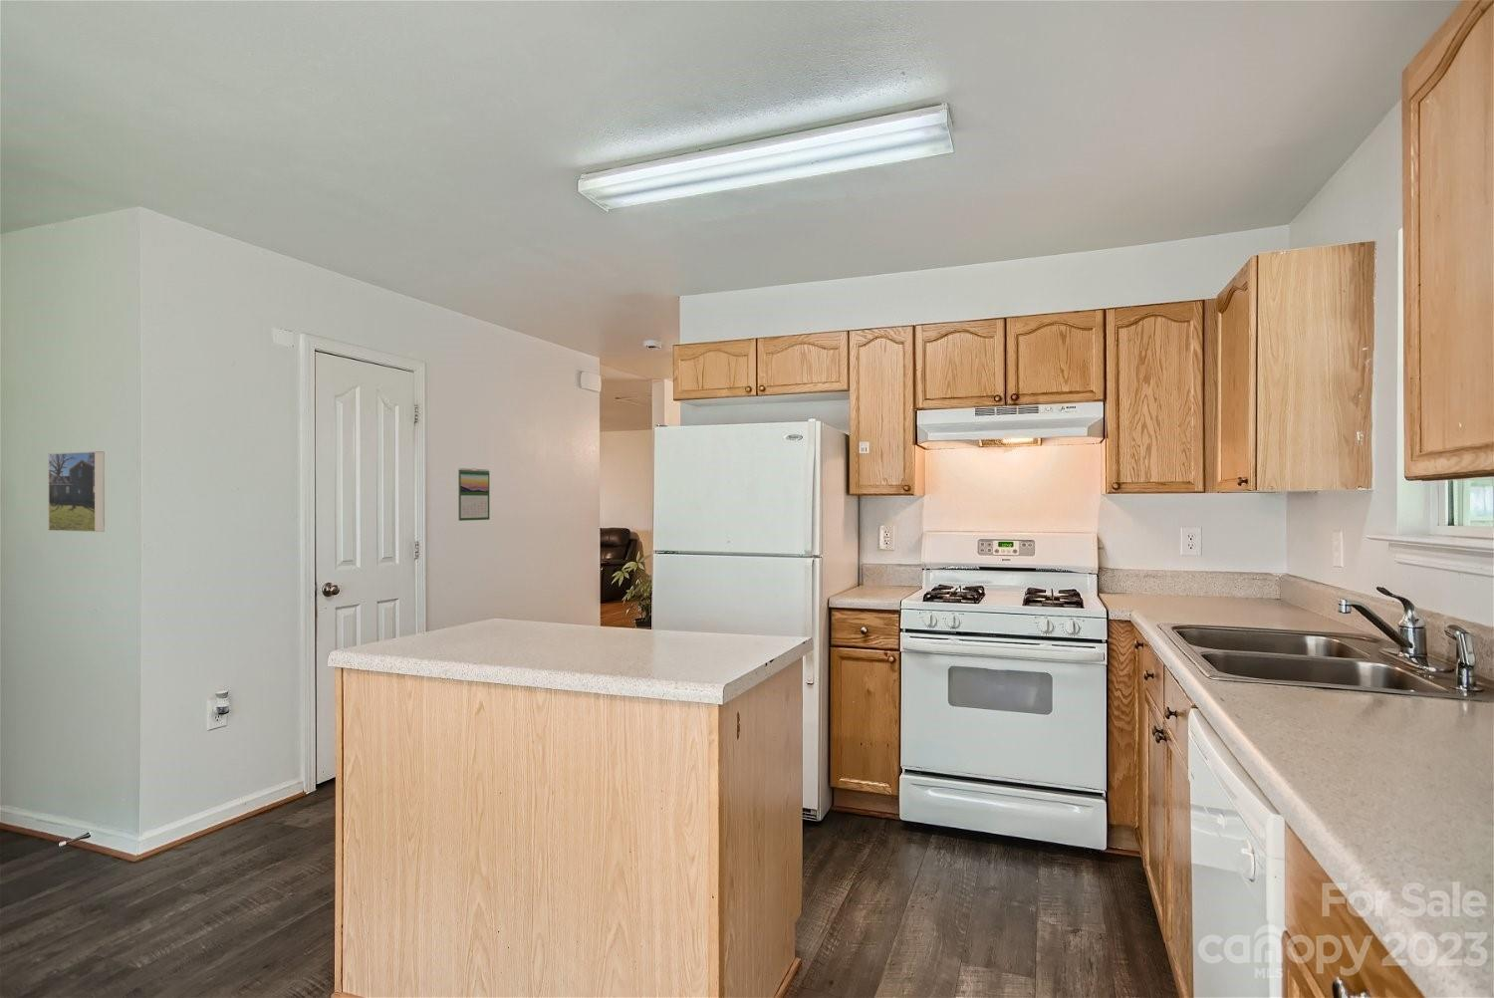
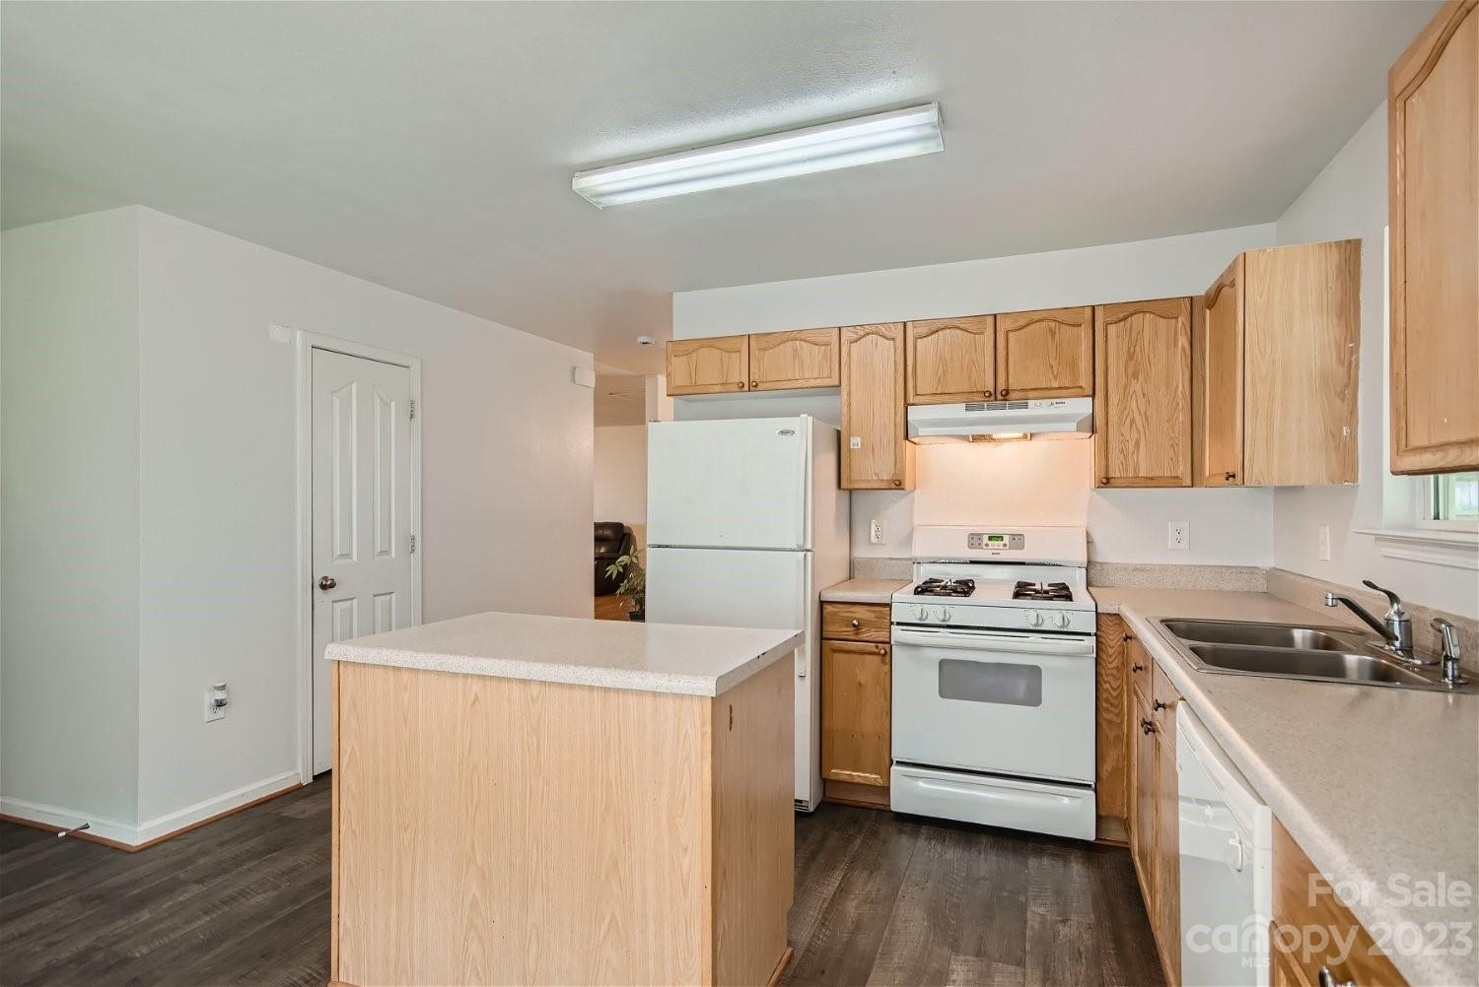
- calendar (474, 495)
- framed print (76, 491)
